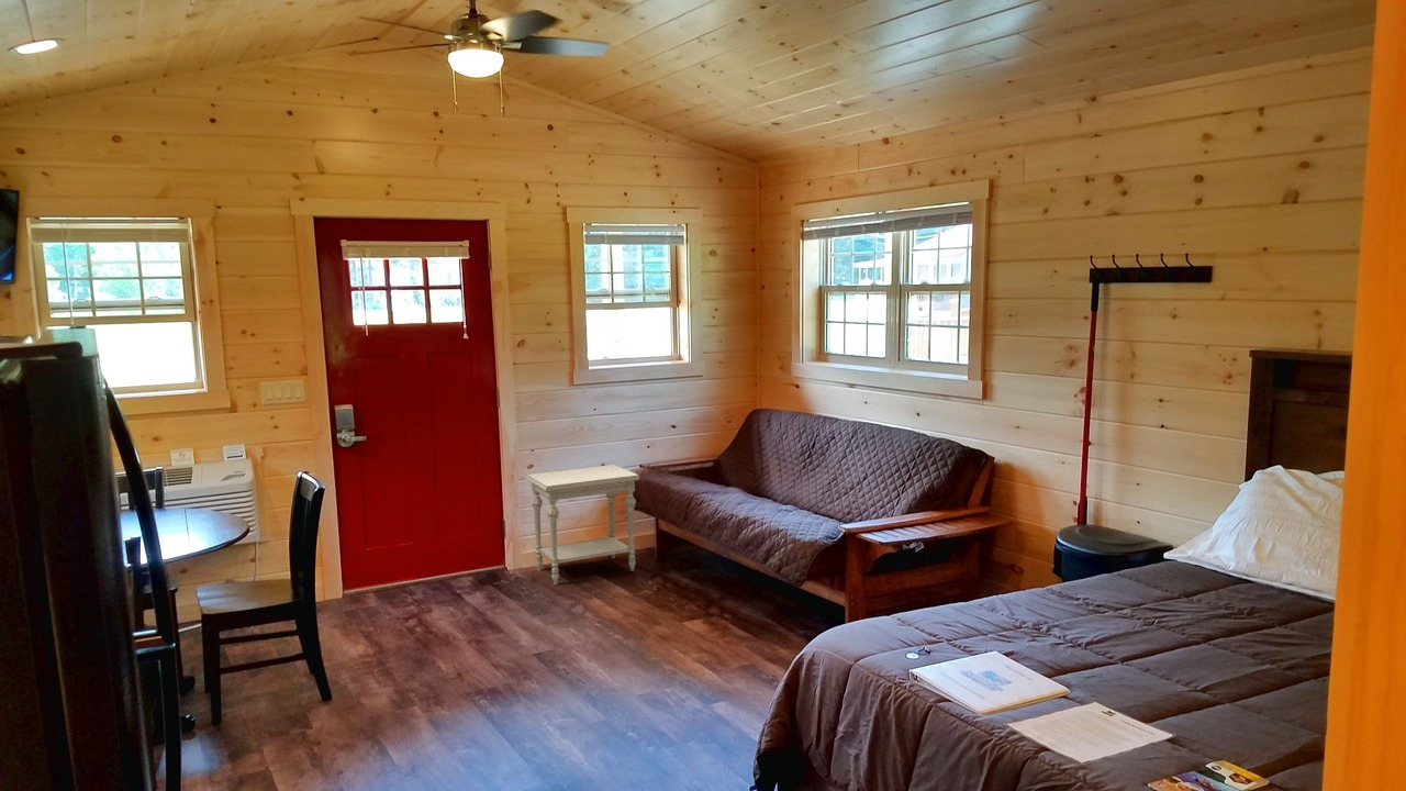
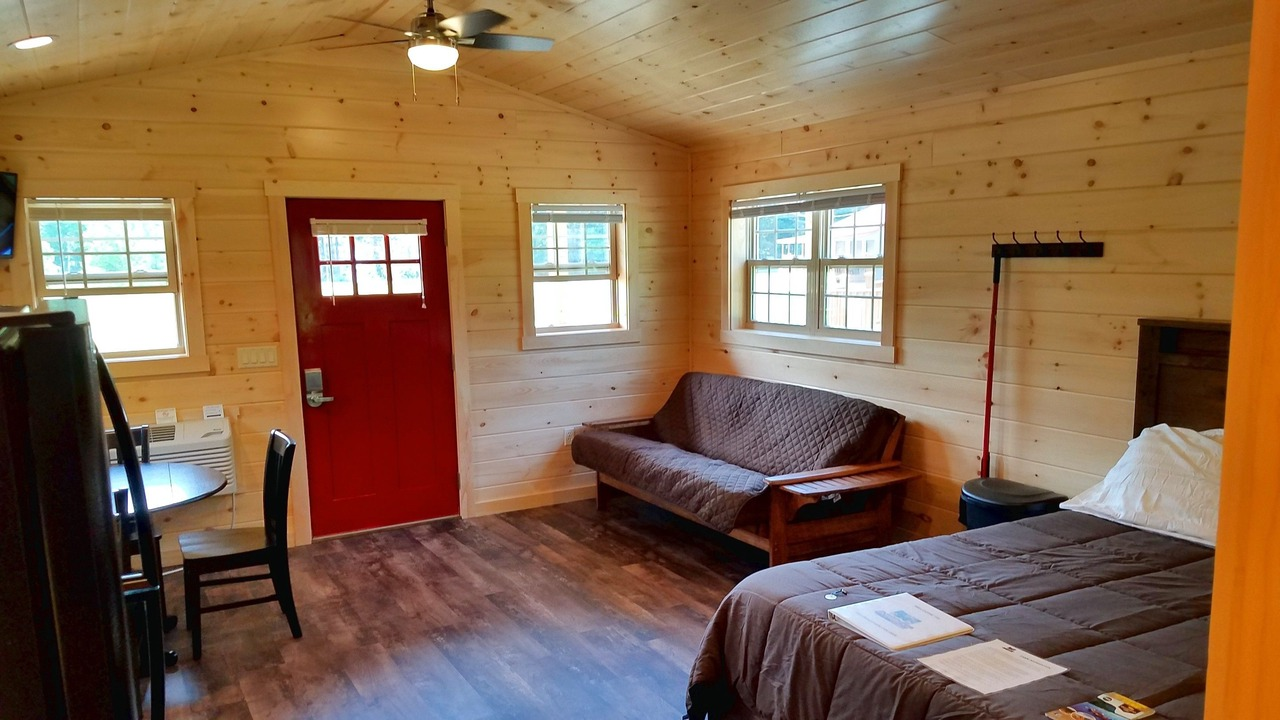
- side table (583, 541)
